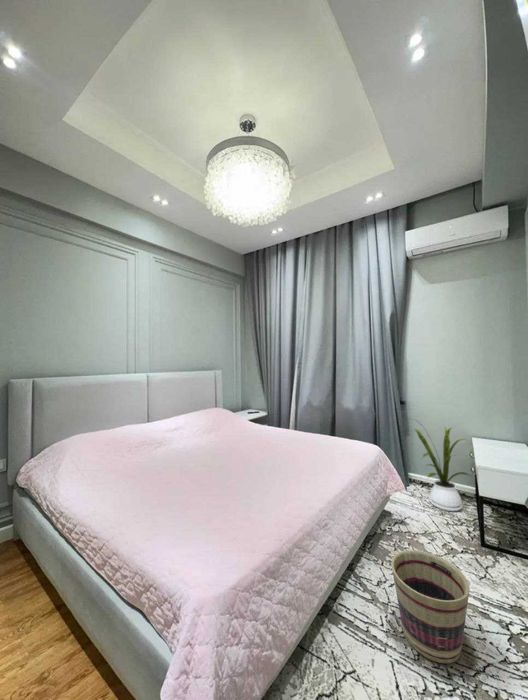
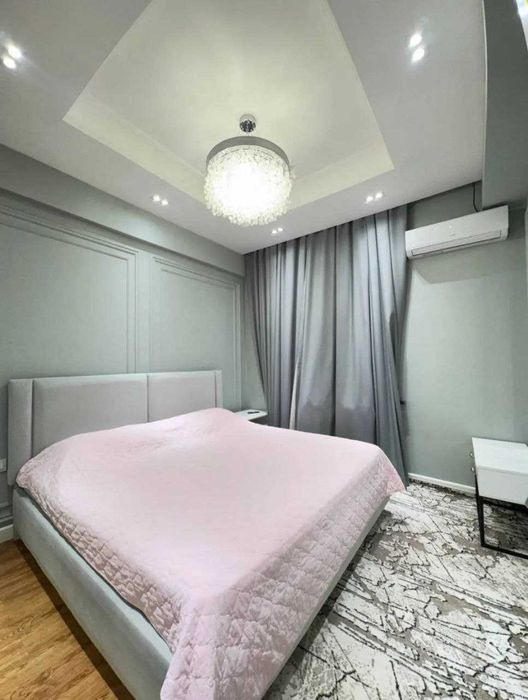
- house plant (439, 461)
- basket (429, 604)
